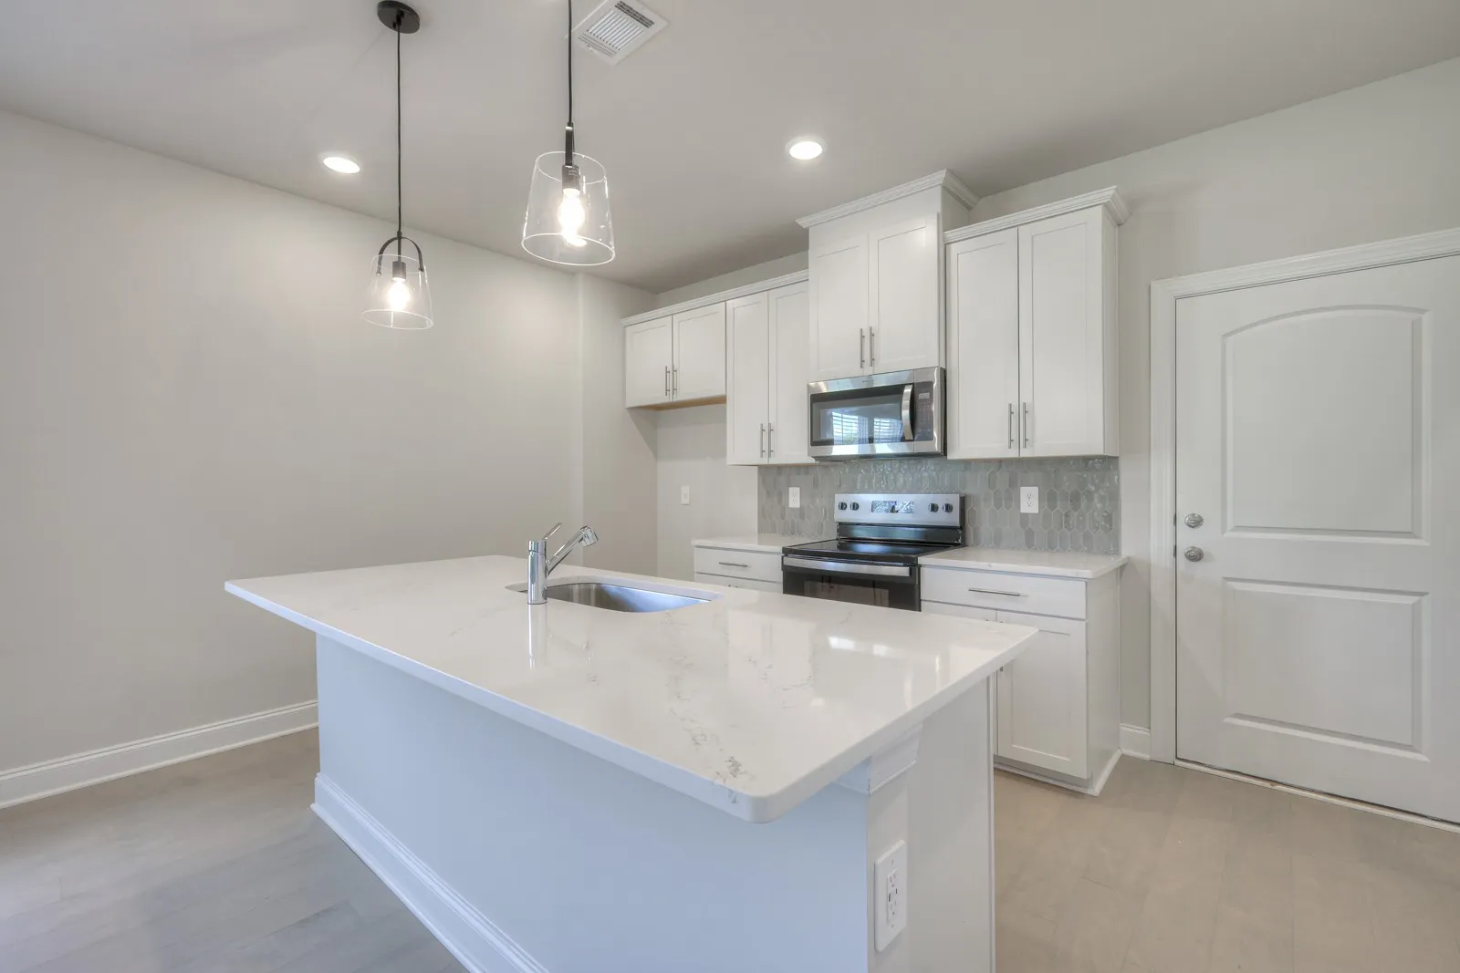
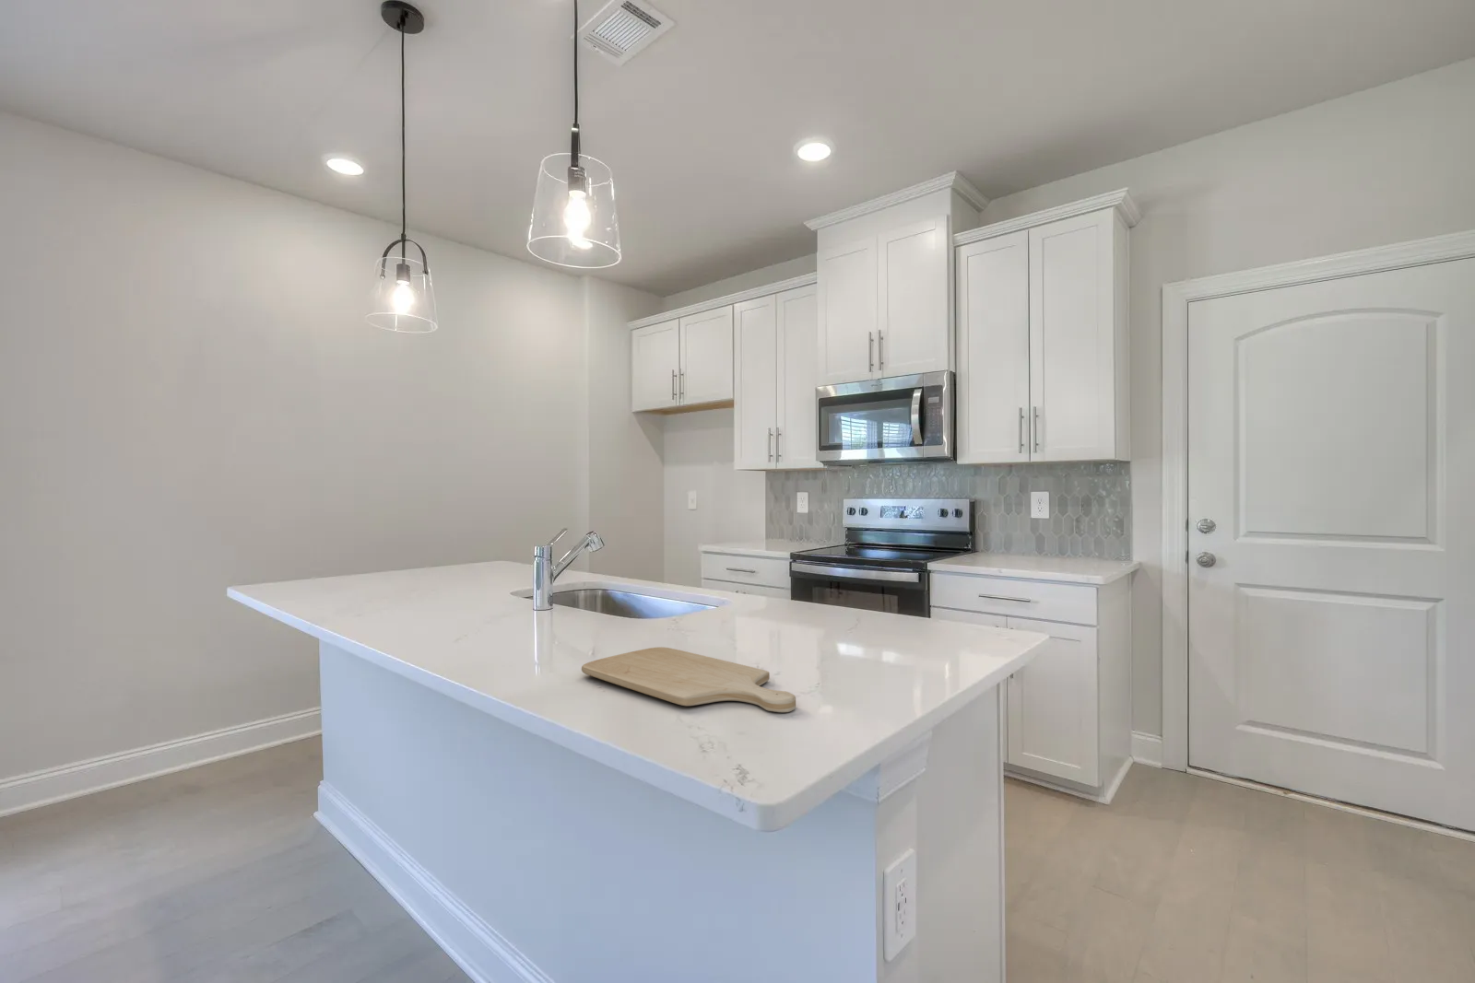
+ chopping board (696, 678)
